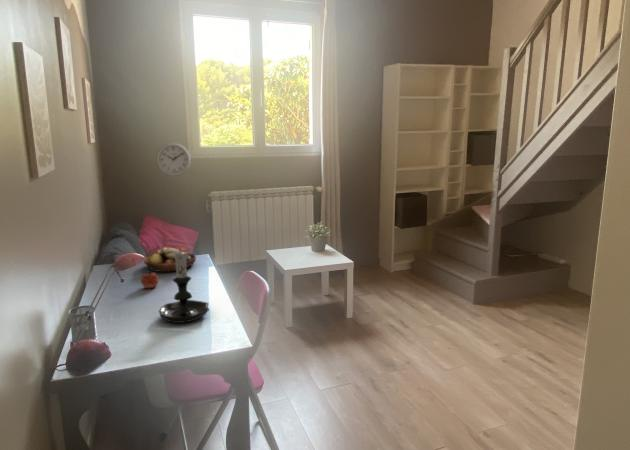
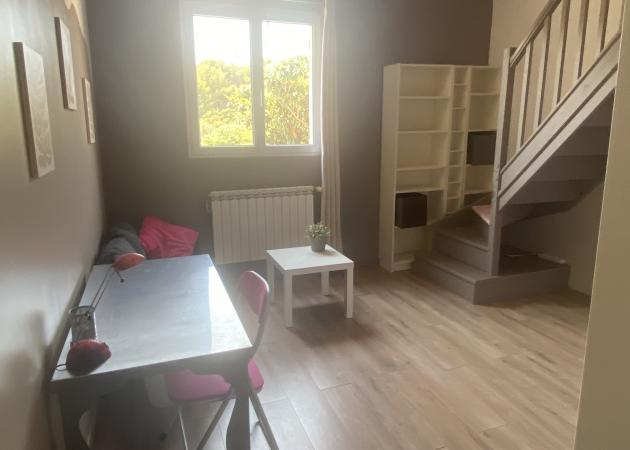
- wall clock (173, 159)
- candle holder (183, 282)
- fruit bowl (170, 256)
- apple (149, 279)
